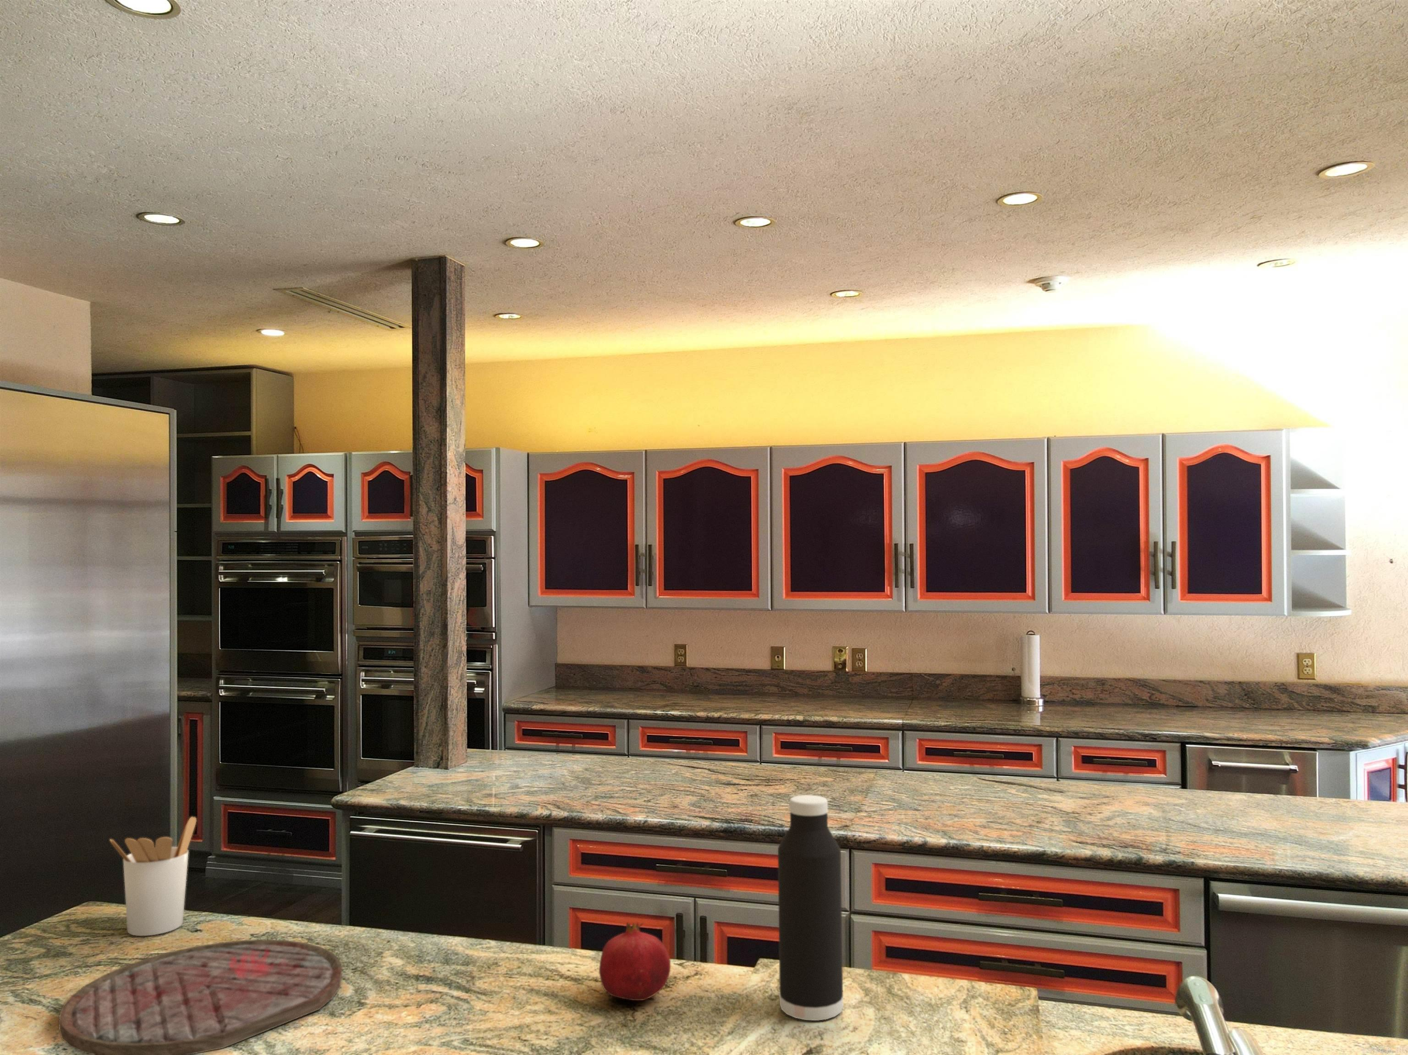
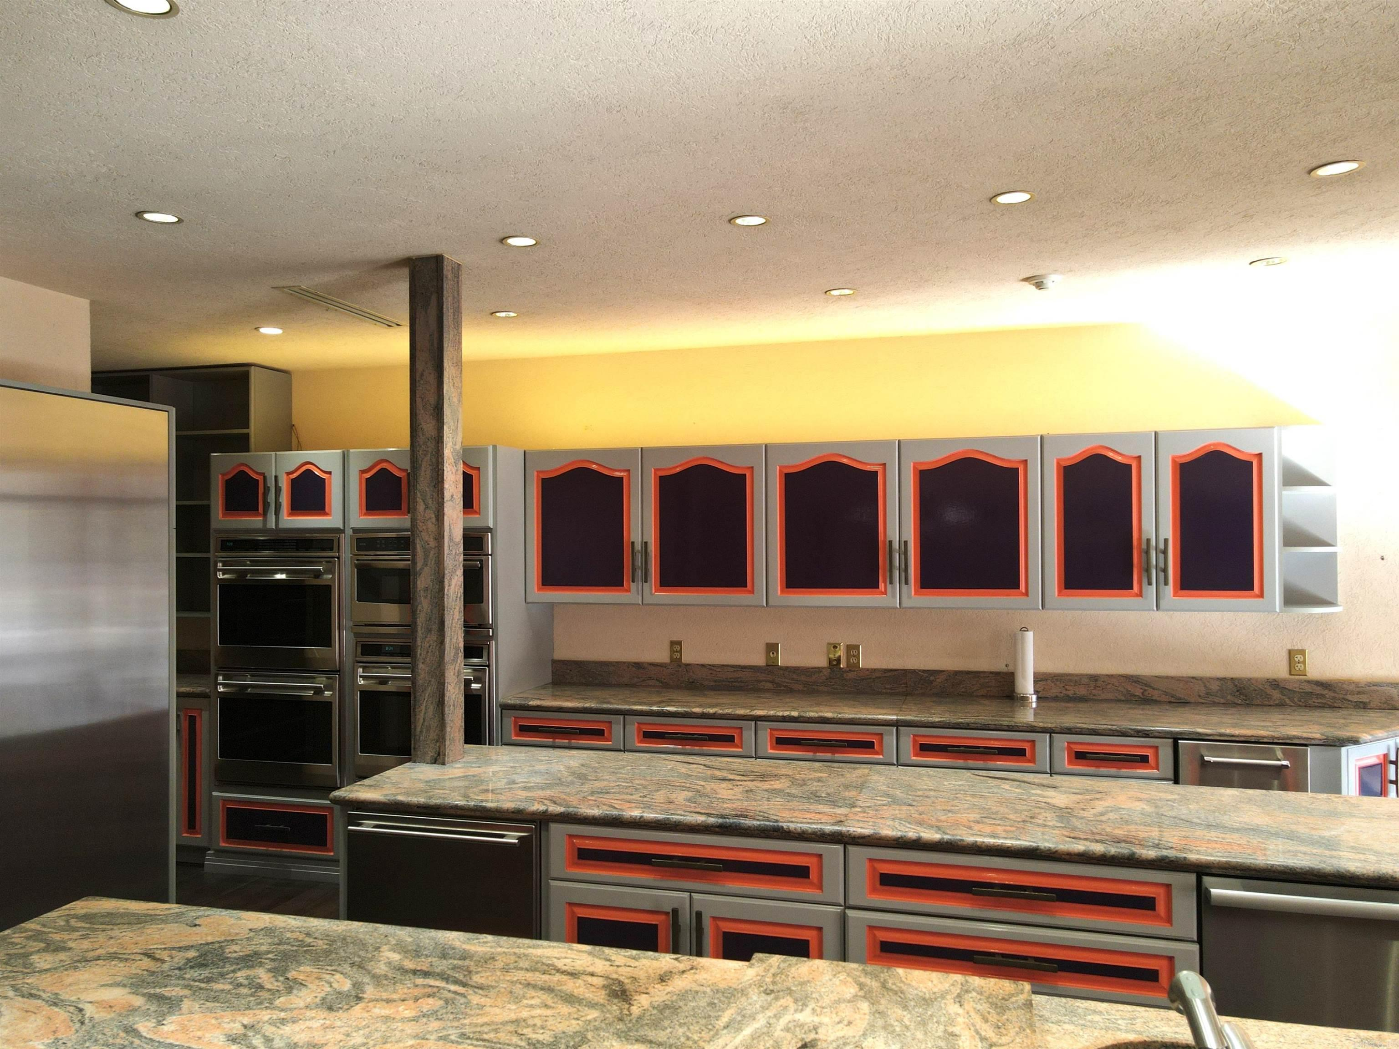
- cutting board (208, 992)
- water bottle (809, 902)
- utensil holder (154, 877)
- fruit (633, 959)
